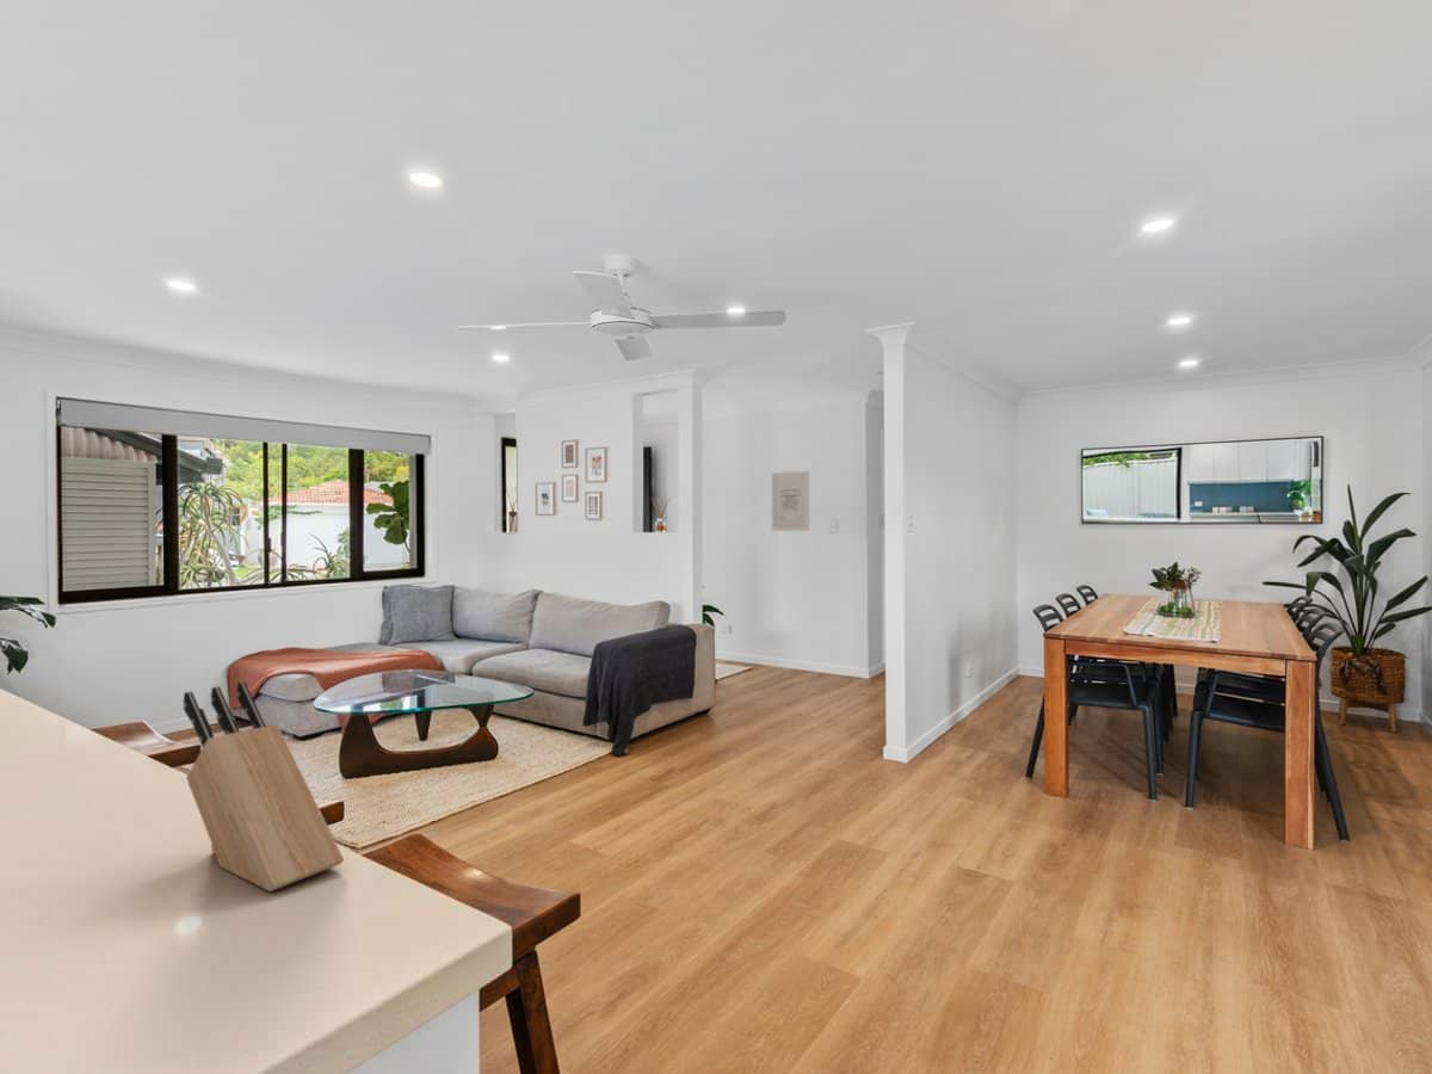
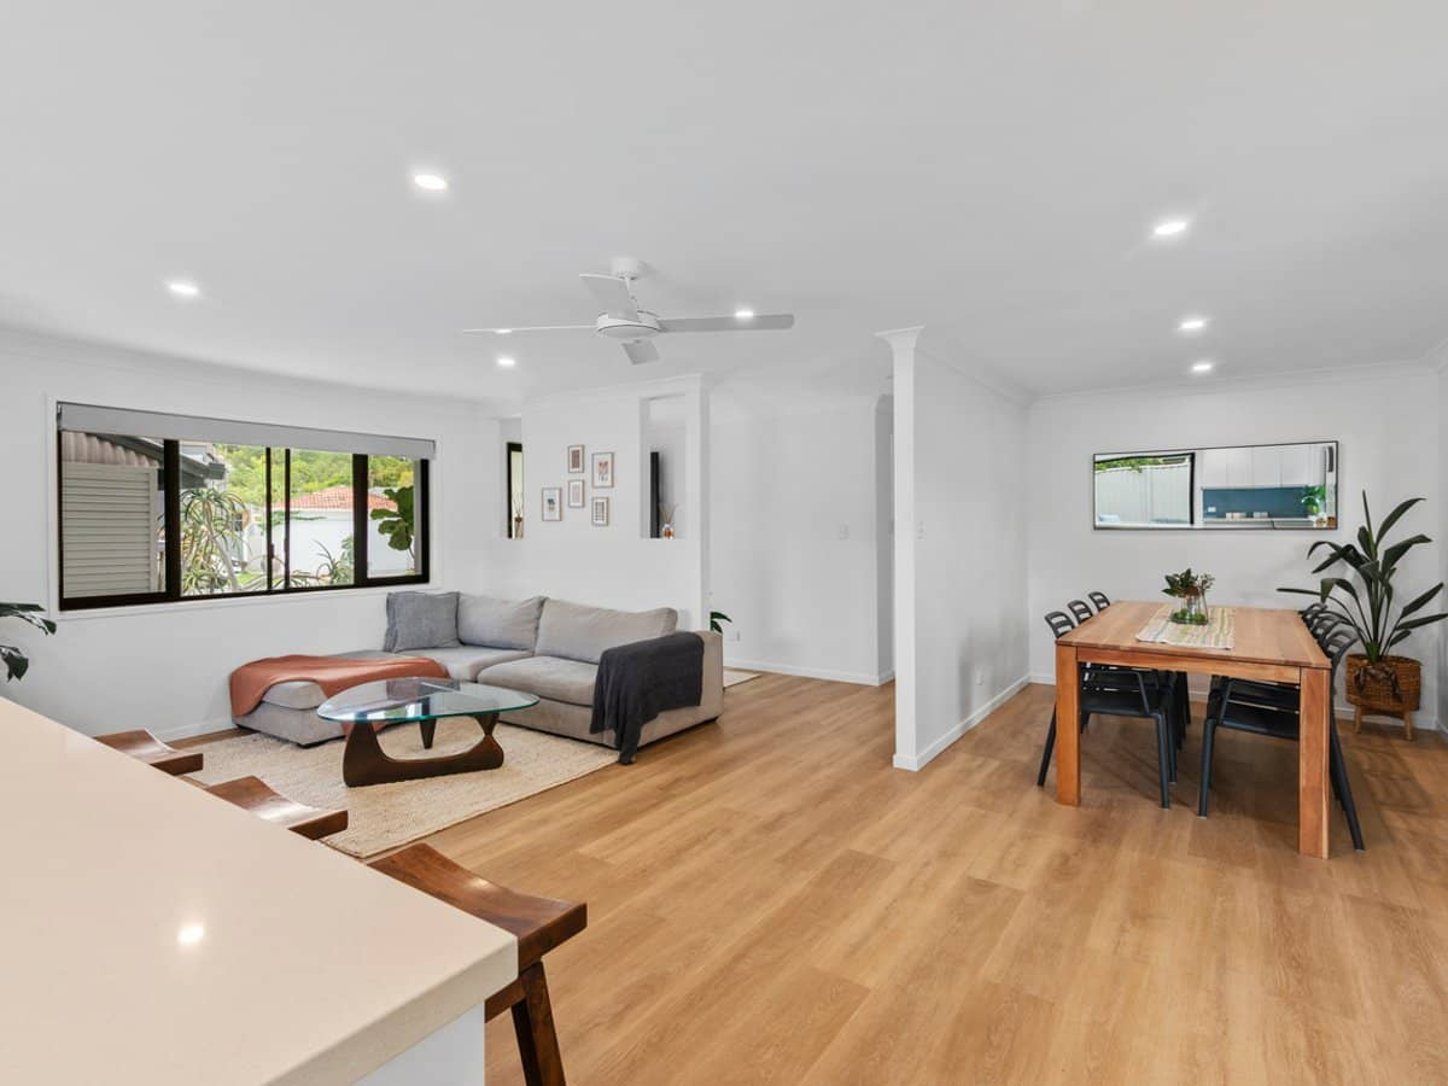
- knife block (254, 774)
- wall art (790, 501)
